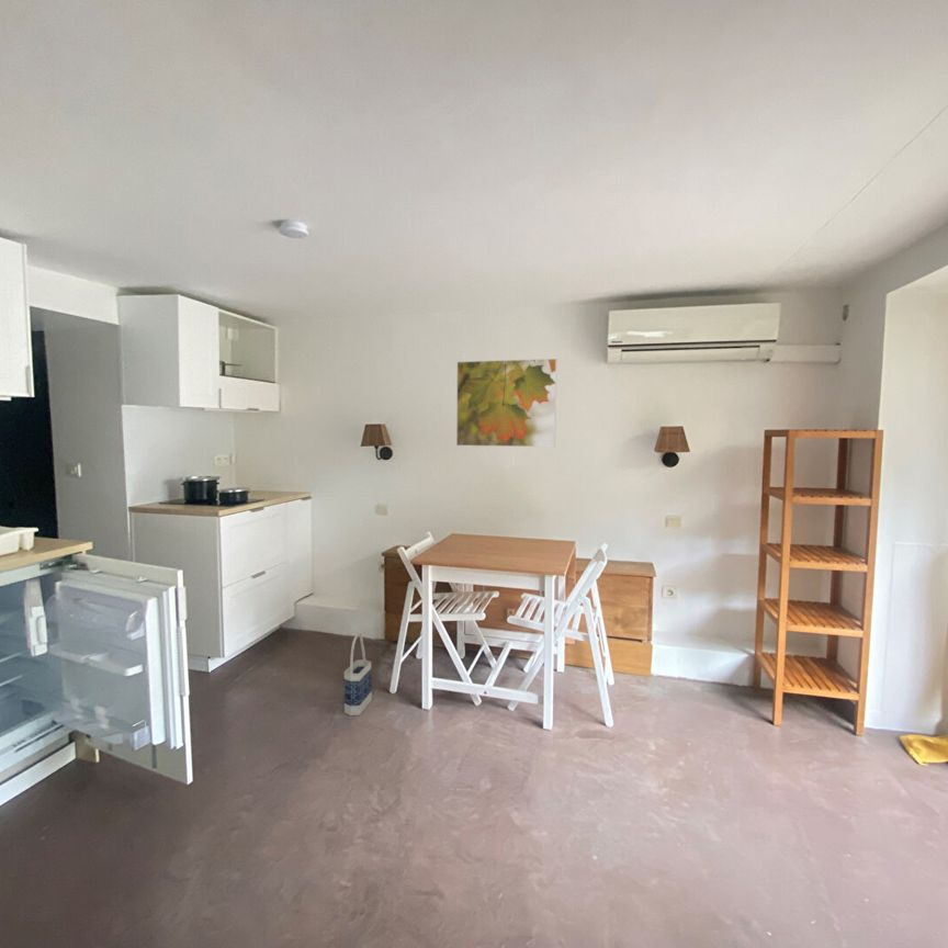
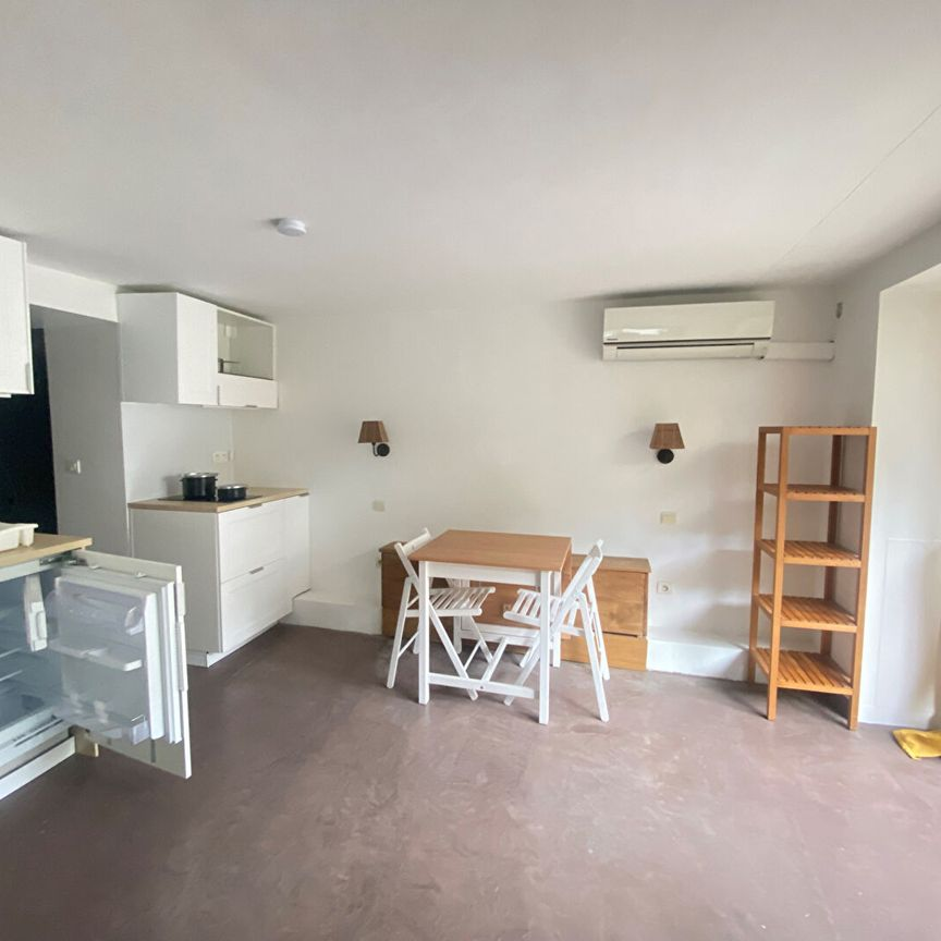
- bag (358, 670)
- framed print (505, 403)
